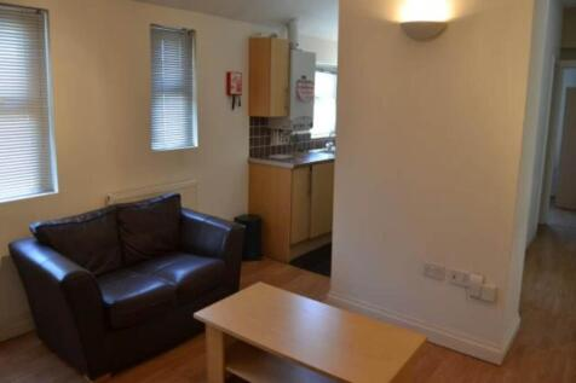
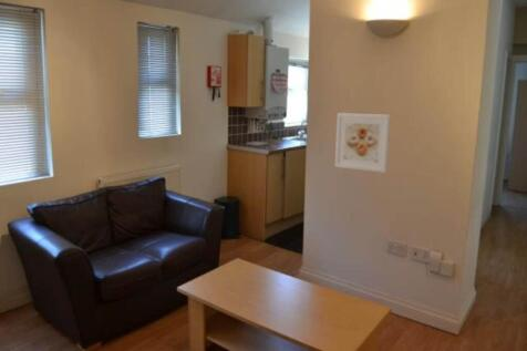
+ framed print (361, 142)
